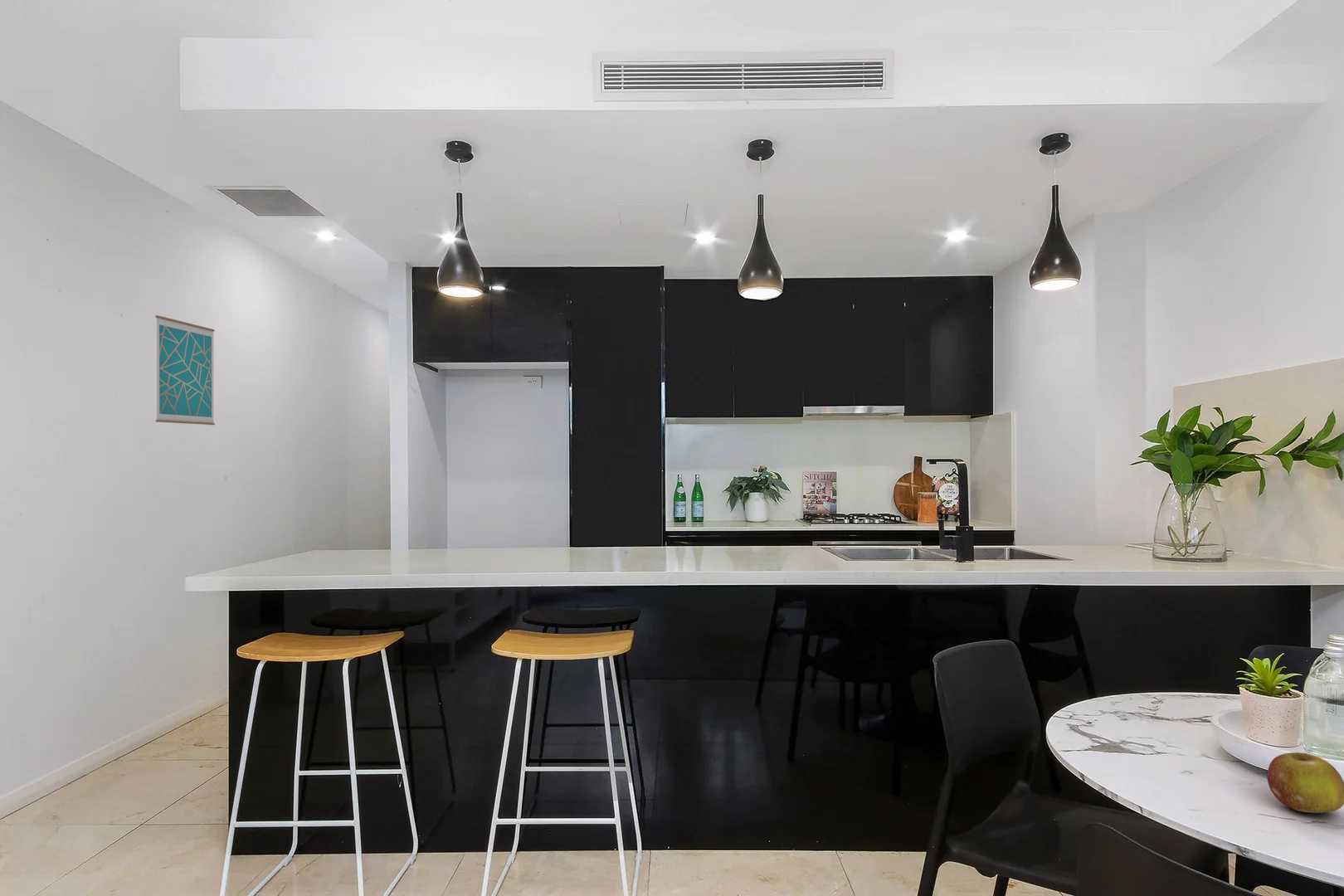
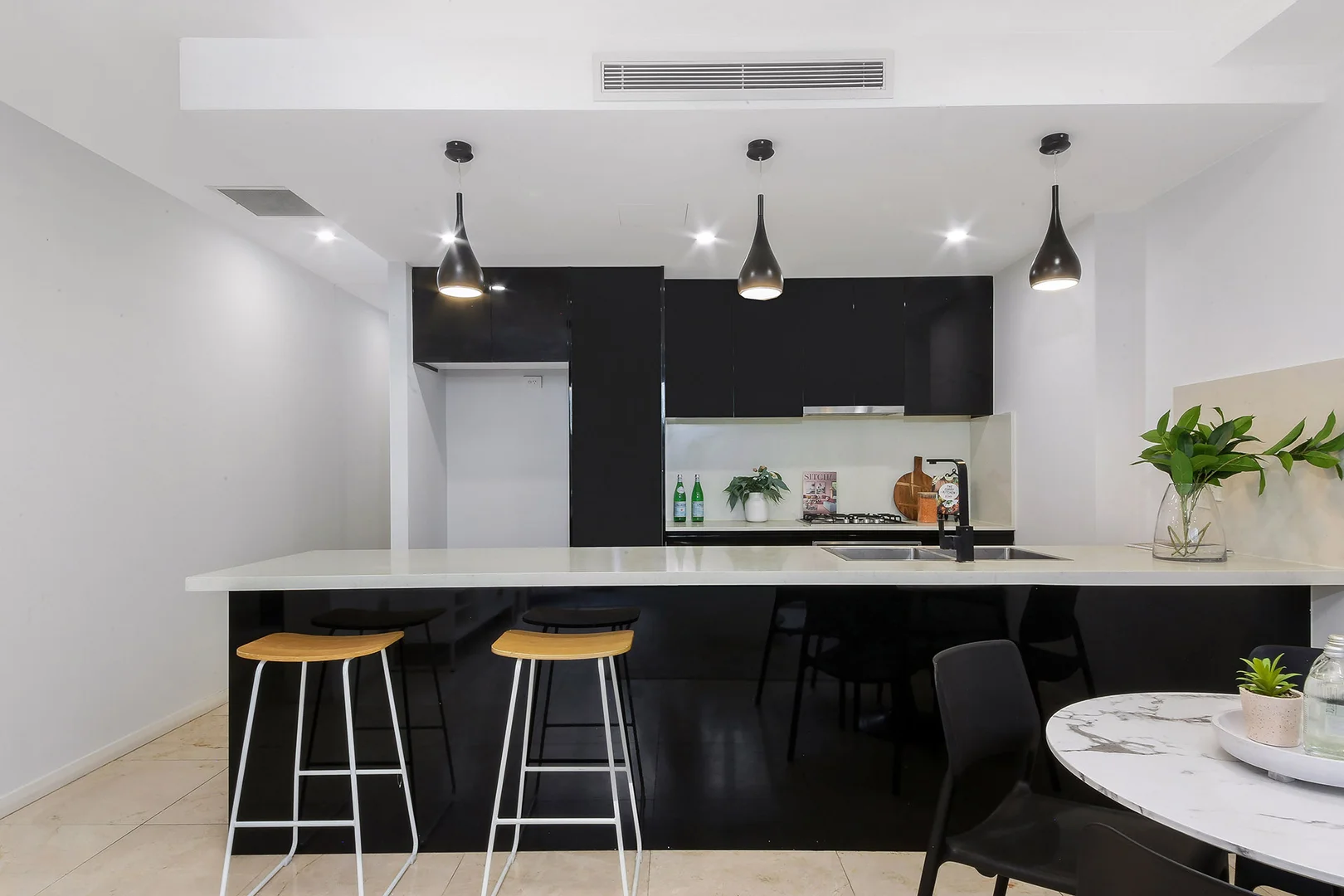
- wall art (187, 373)
- fruit (1306, 782)
